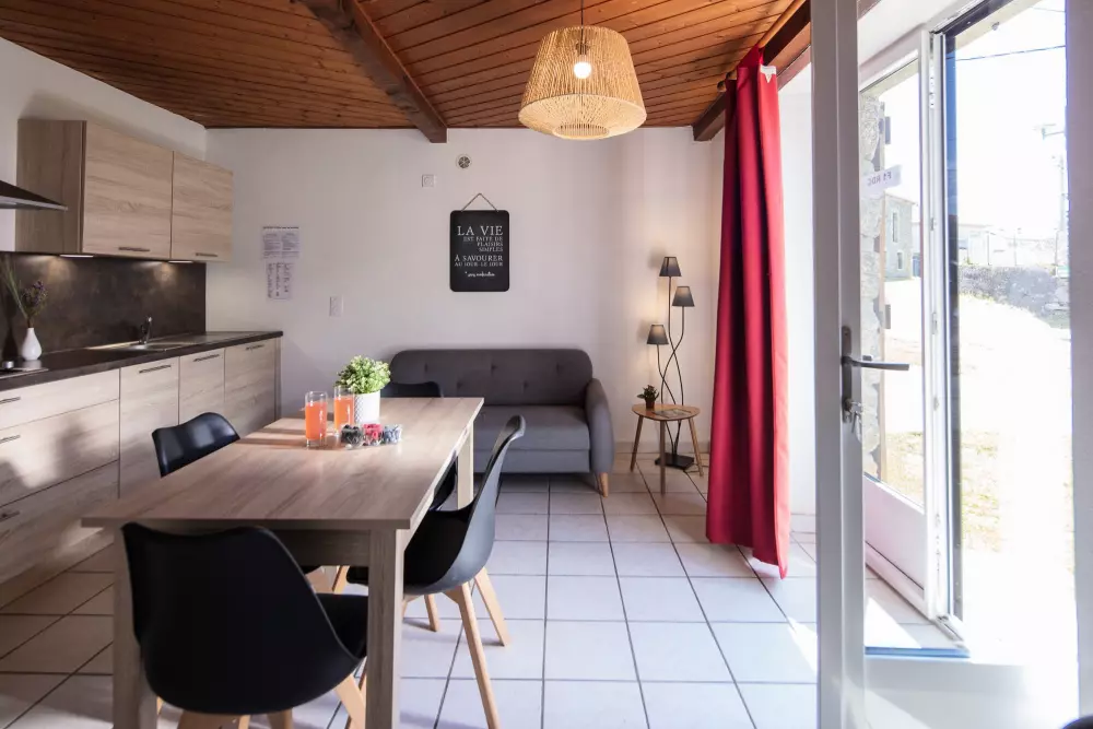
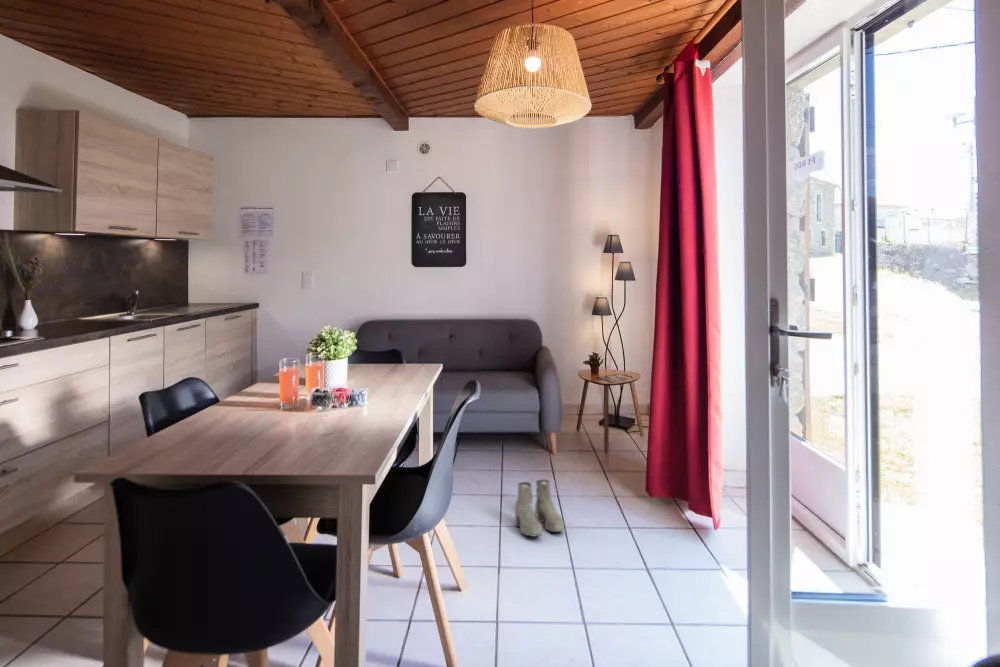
+ boots (538, 506)
